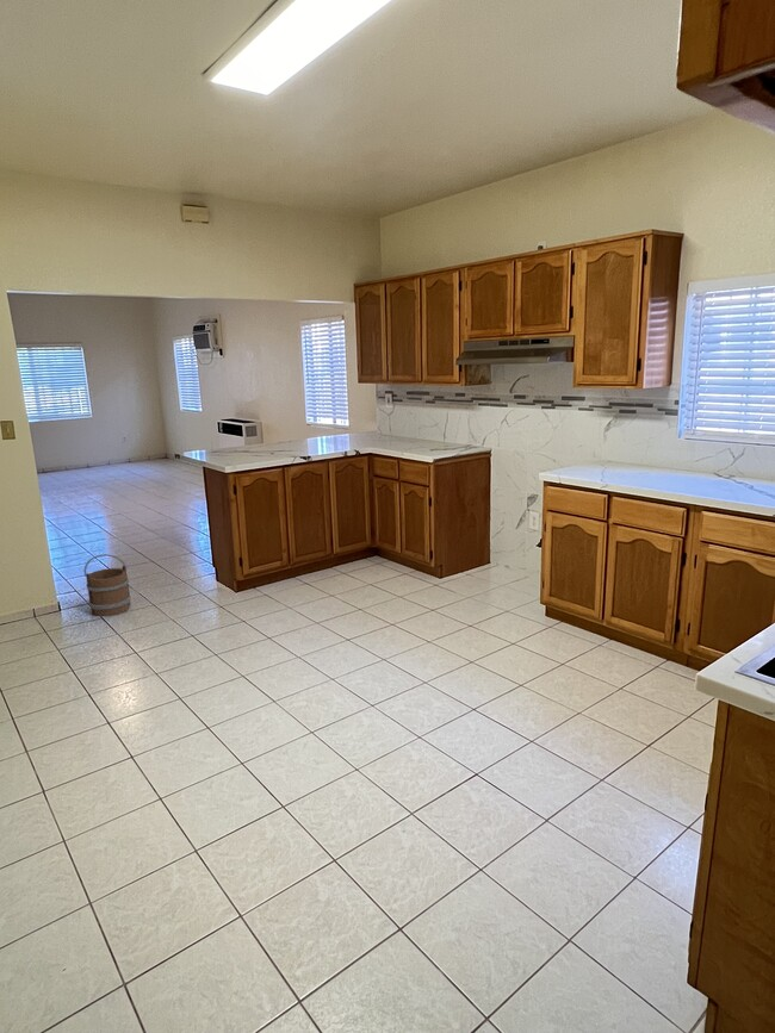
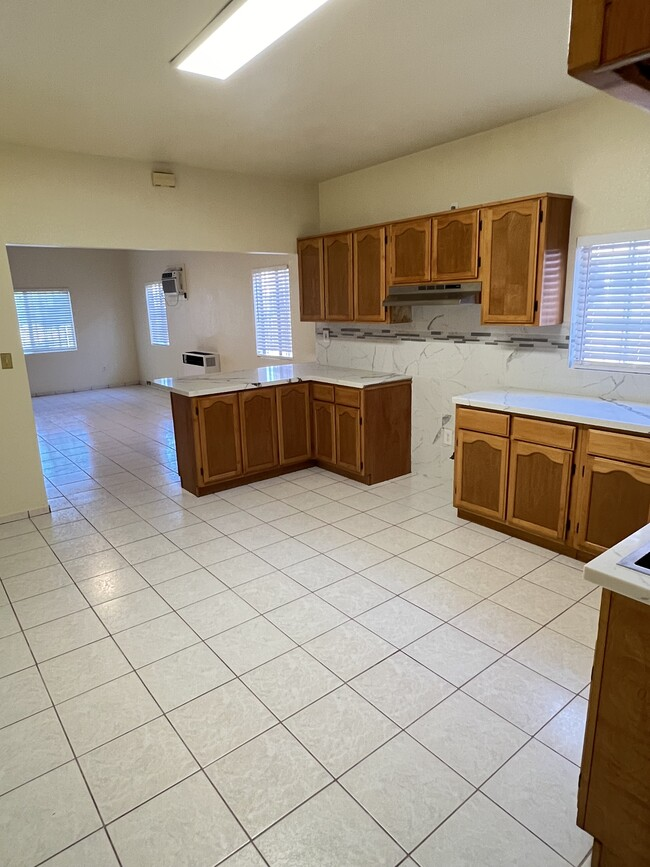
- bucket (107, 583)
